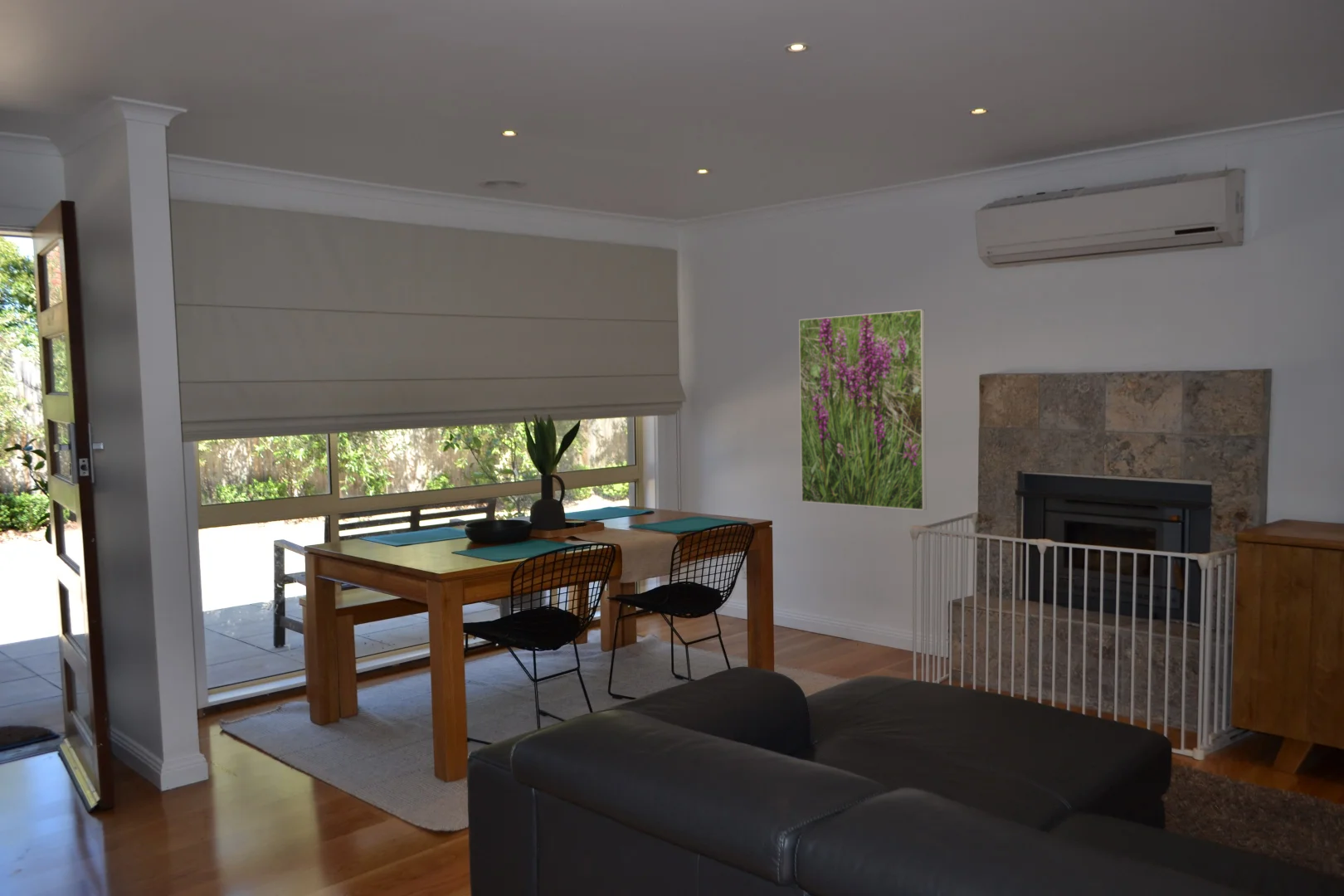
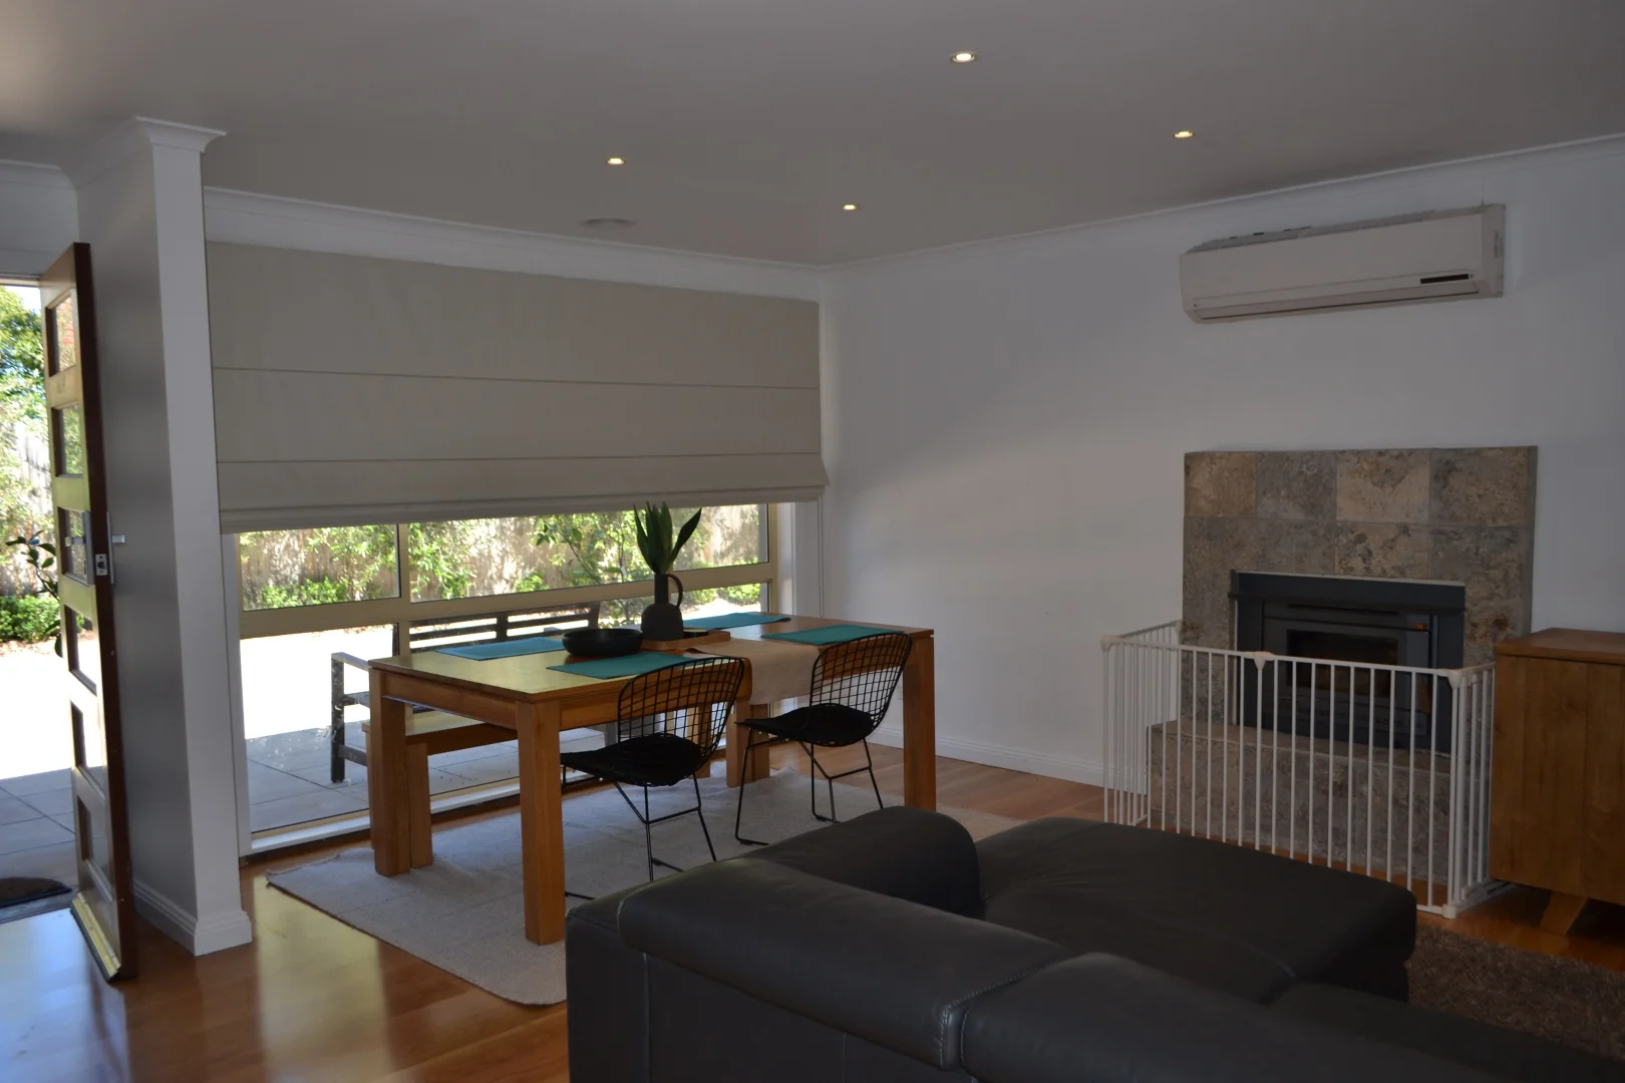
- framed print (859, 411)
